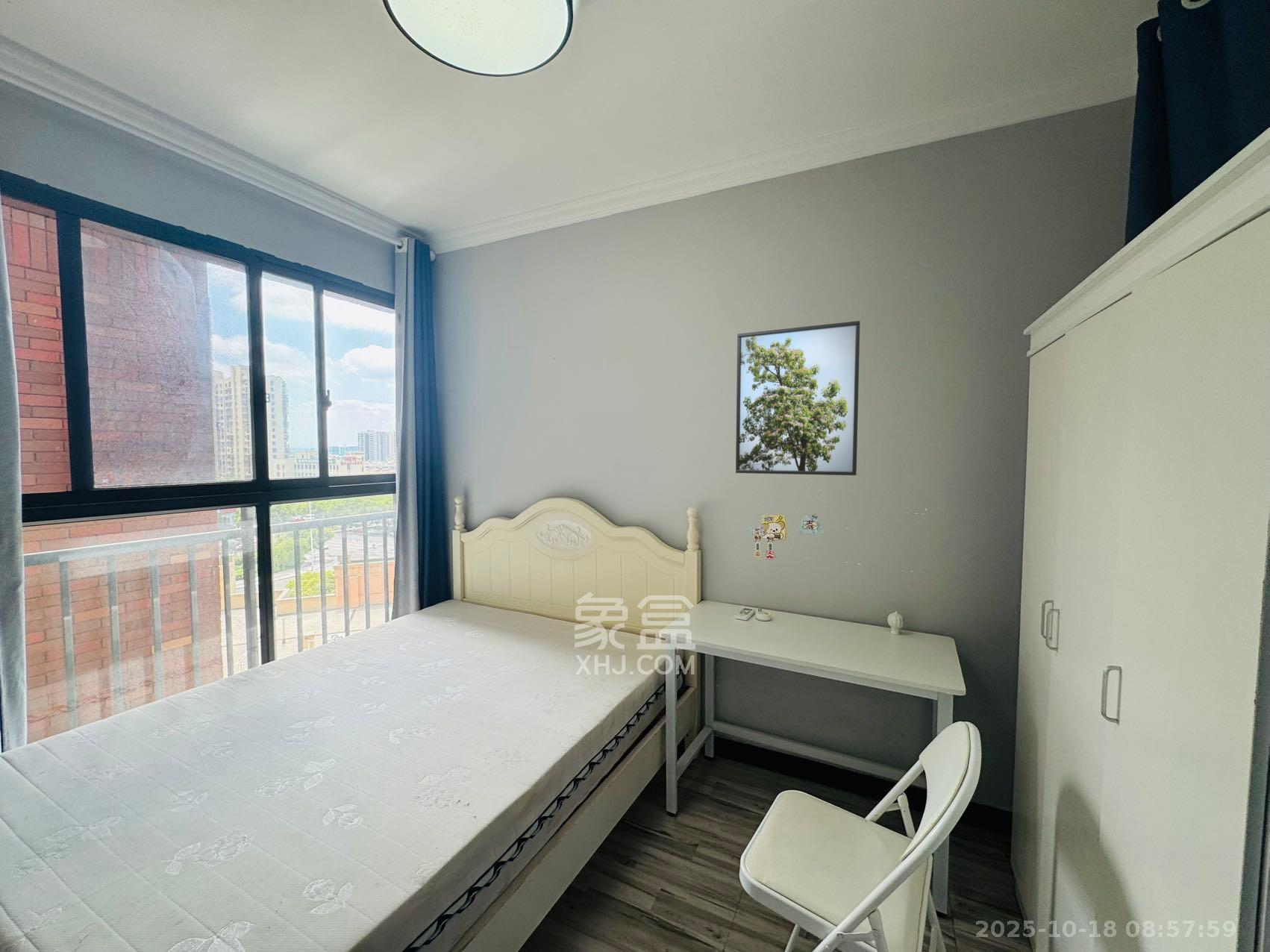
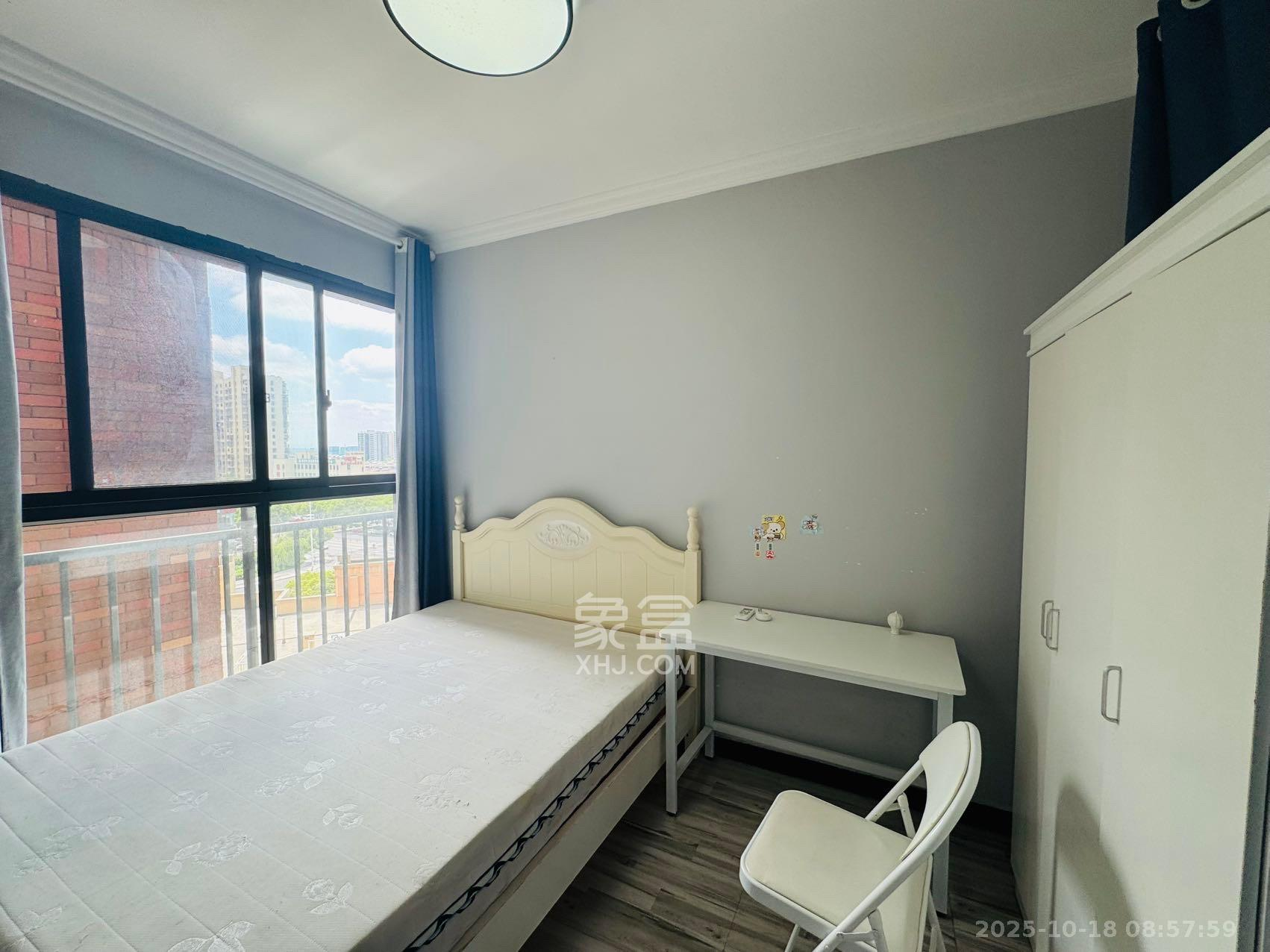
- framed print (794, 401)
